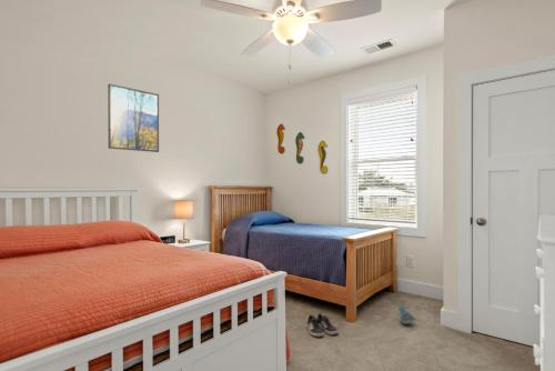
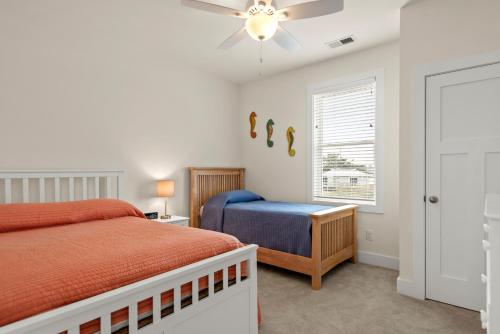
- plush toy (405, 315)
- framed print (134, 119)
- shoe (321, 324)
